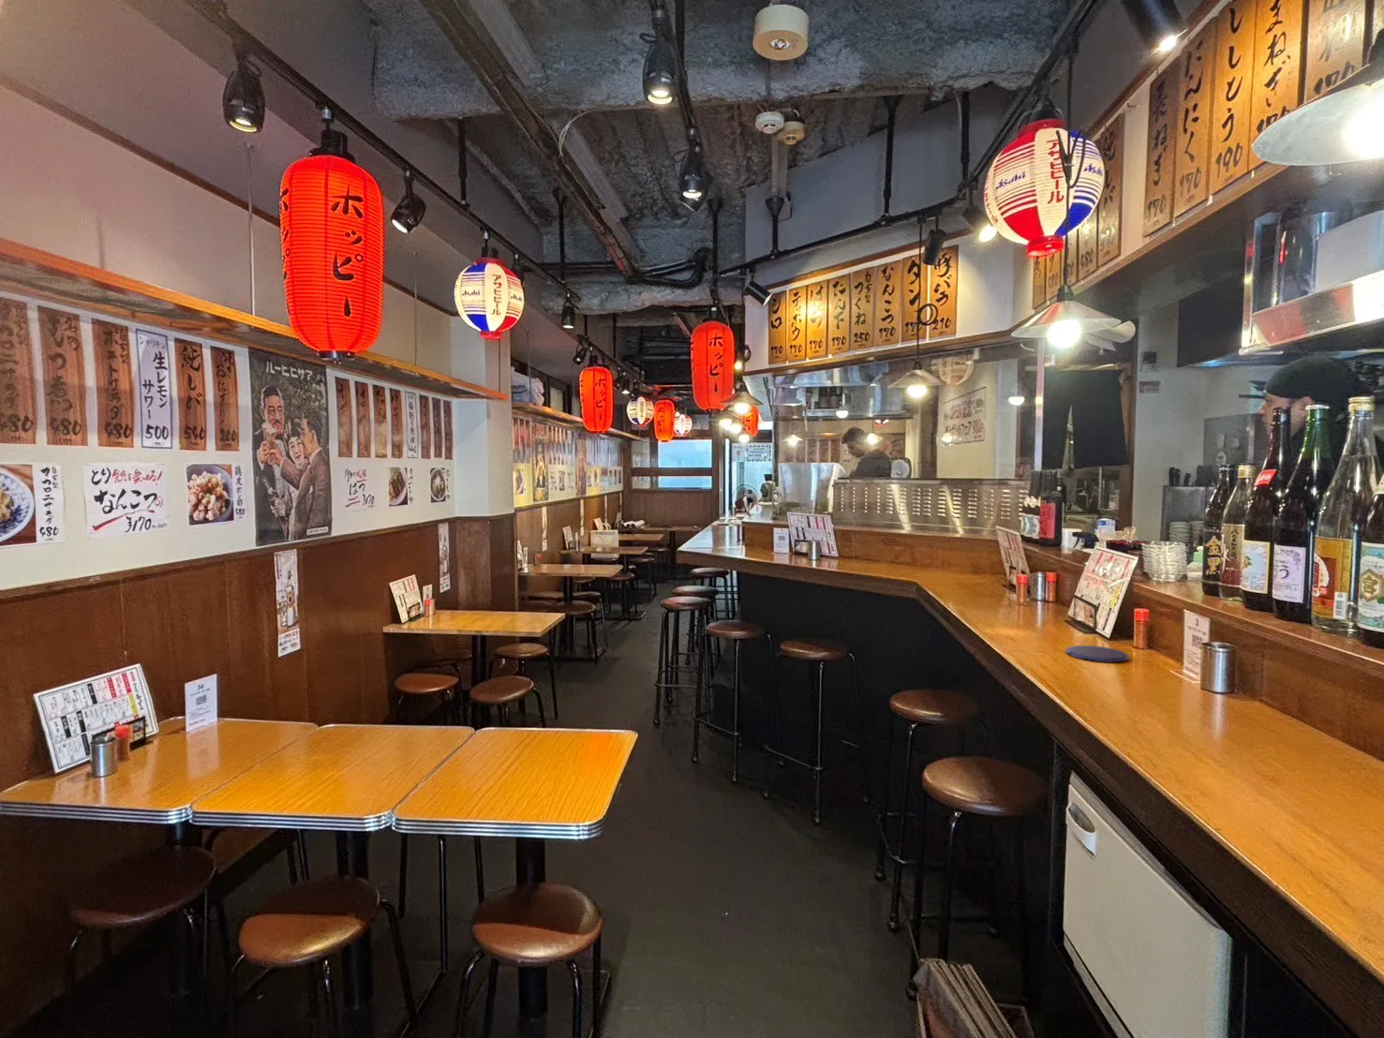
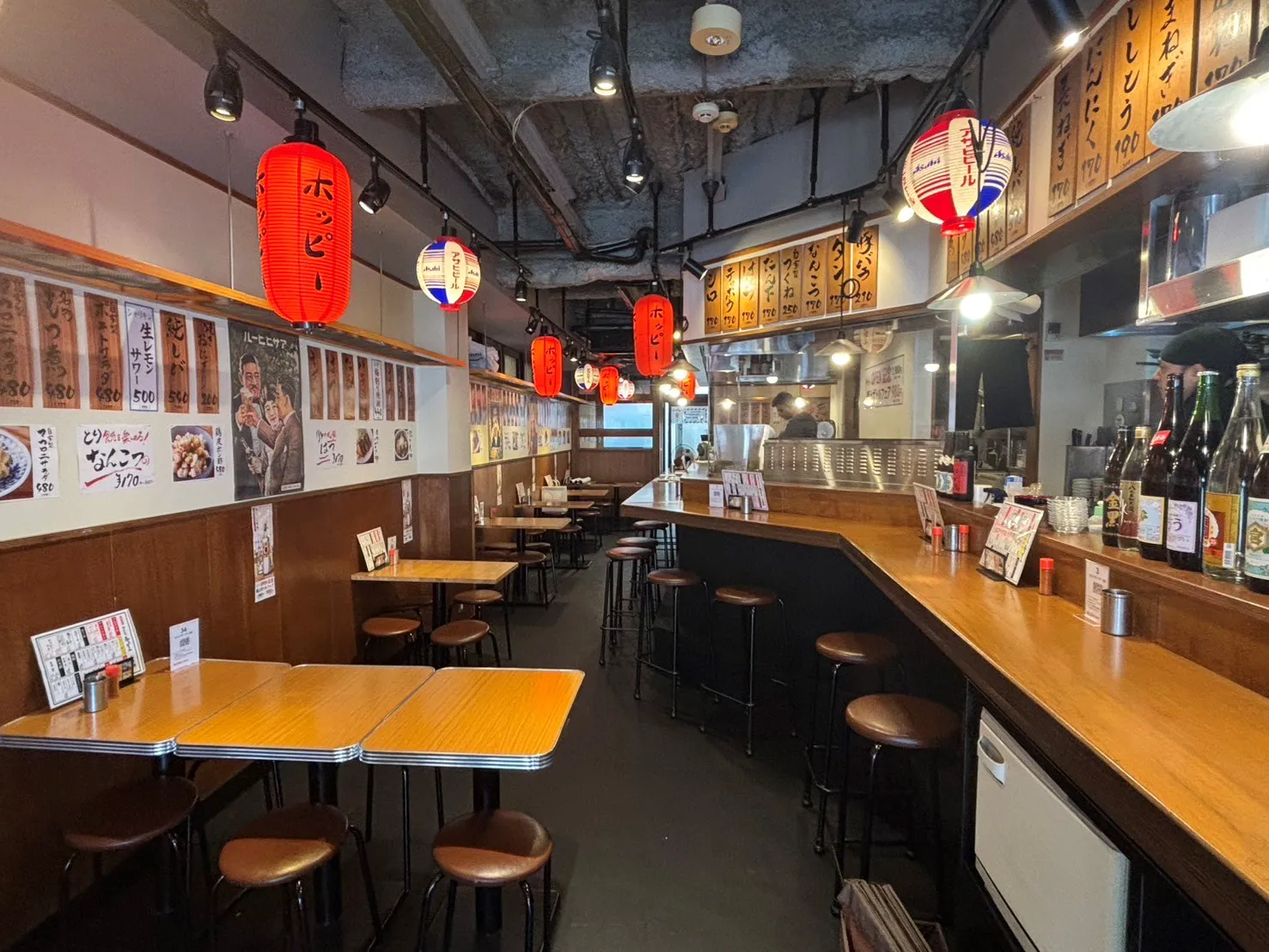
- saucer (1096, 653)
